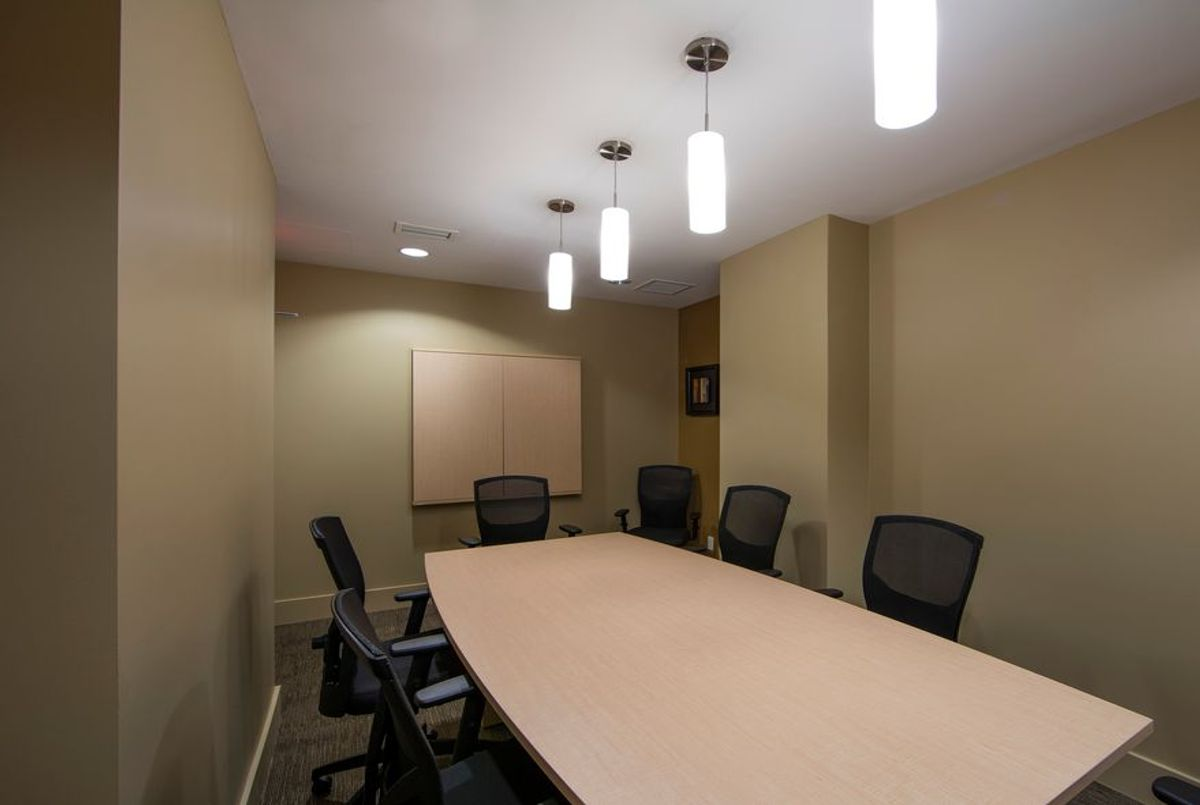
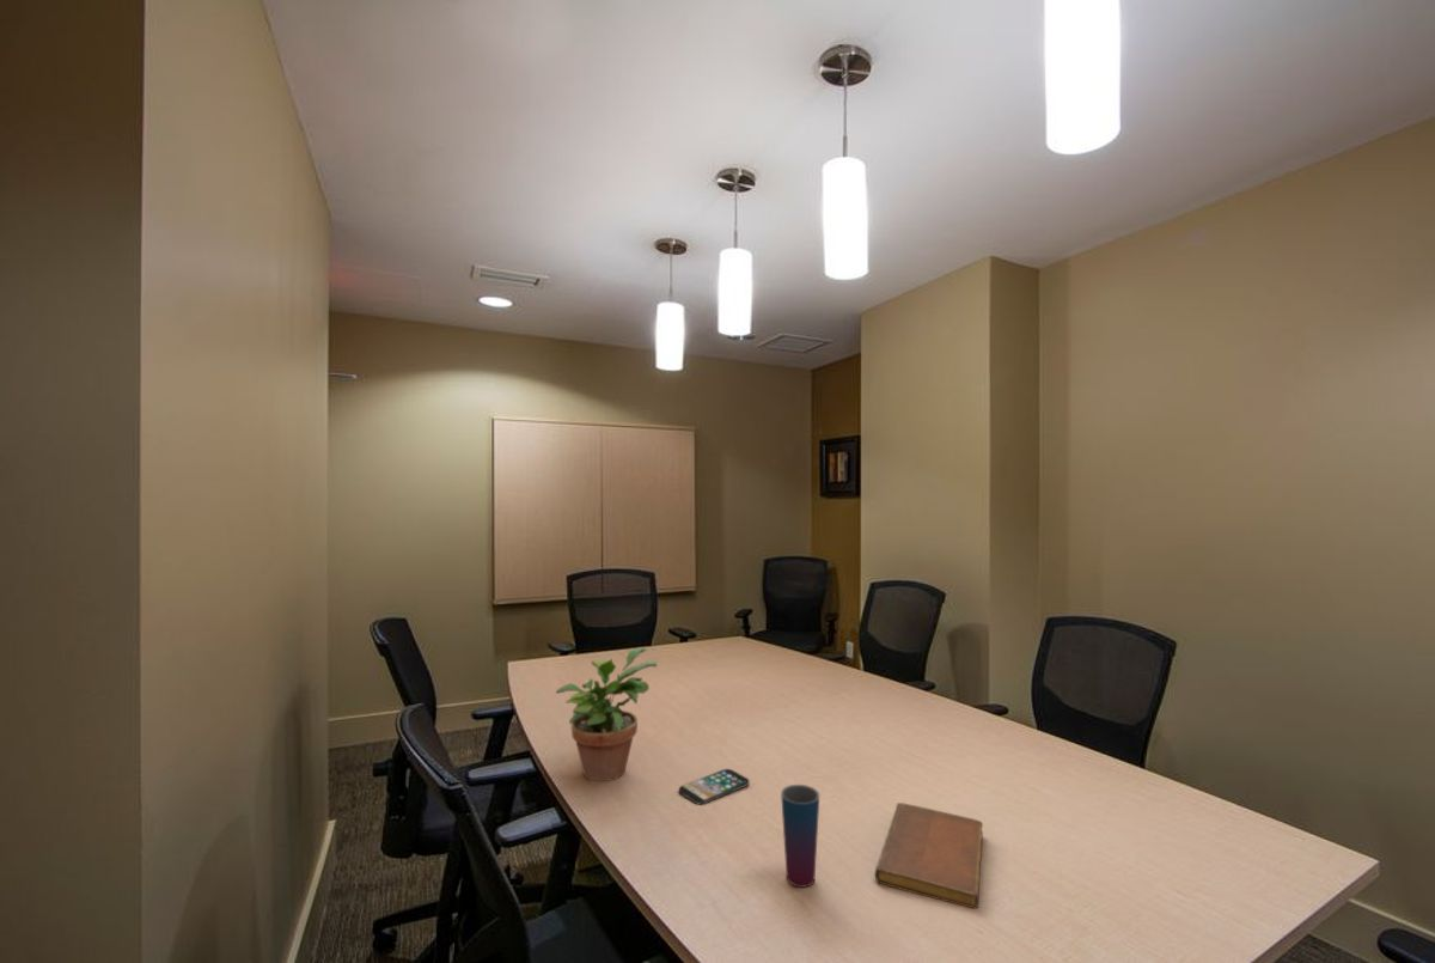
+ cup (800, 835)
+ notebook (932, 848)
+ smartphone (714, 785)
+ potted plant (605, 707)
